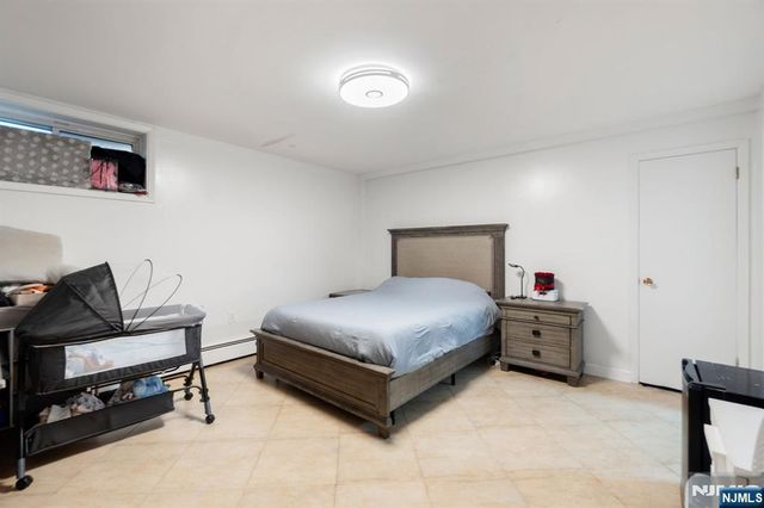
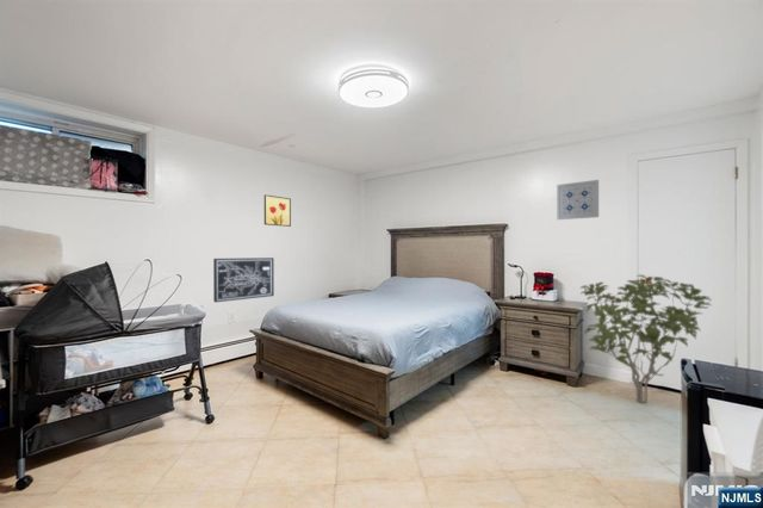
+ wall art (577, 200)
+ wall art (246, 278)
+ wall art (277, 211)
+ shrub (641, 337)
